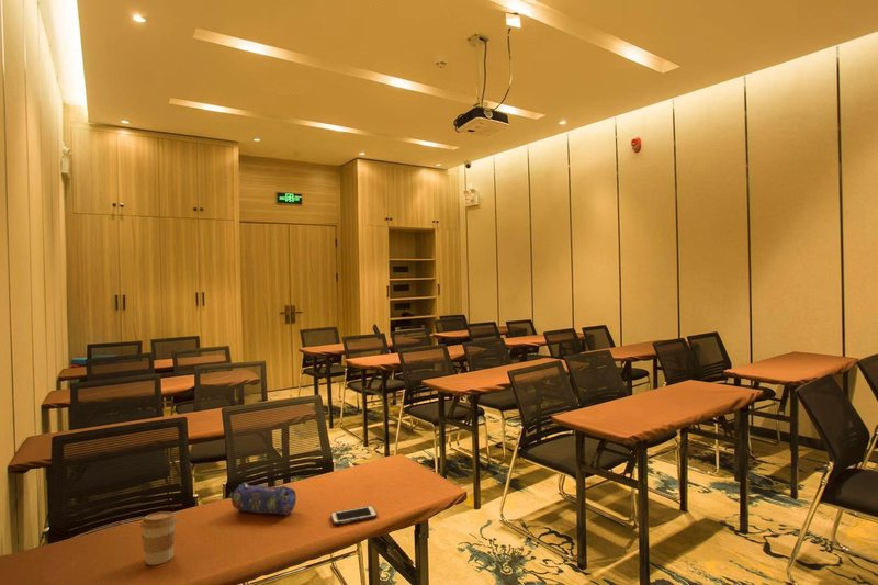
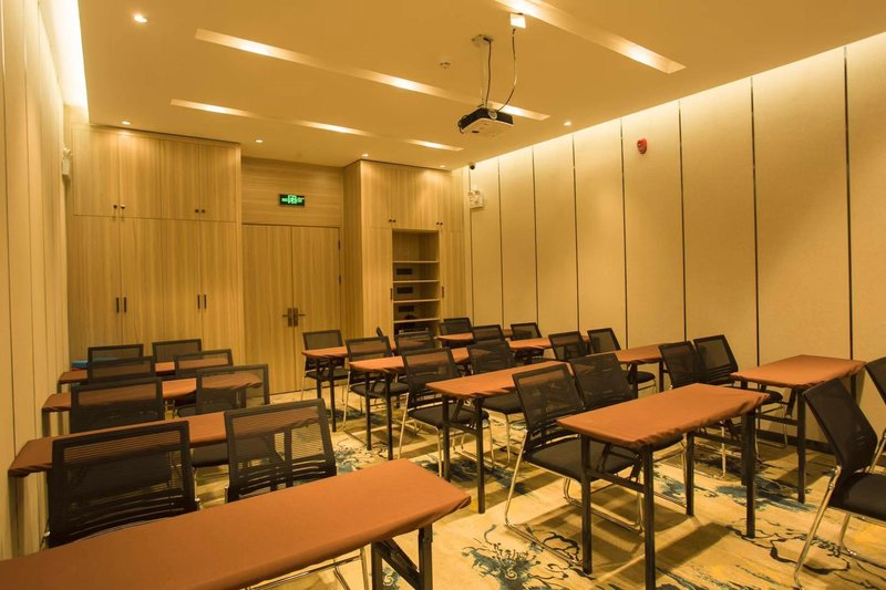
- pencil case (263, 497)
- coffee cup (159, 536)
- cell phone (353, 515)
